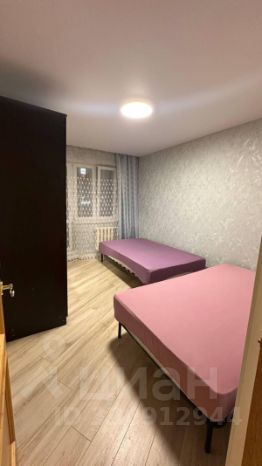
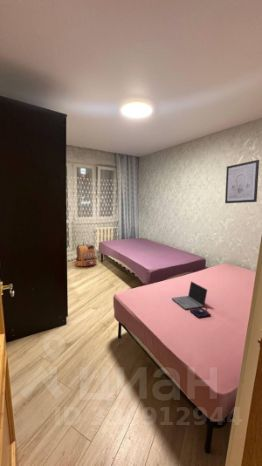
+ laptop computer (193, 297)
+ backpack (85, 253)
+ wall art (240, 183)
